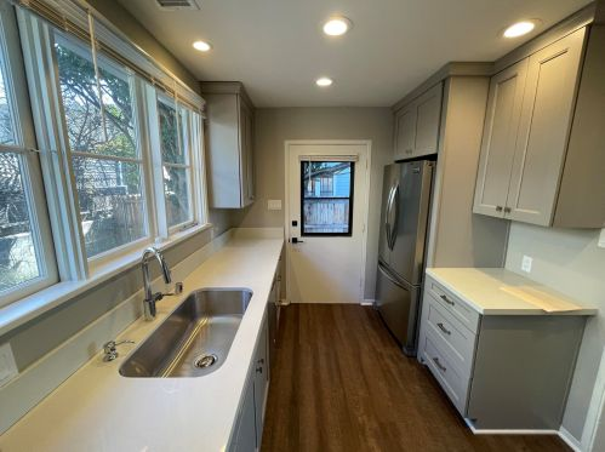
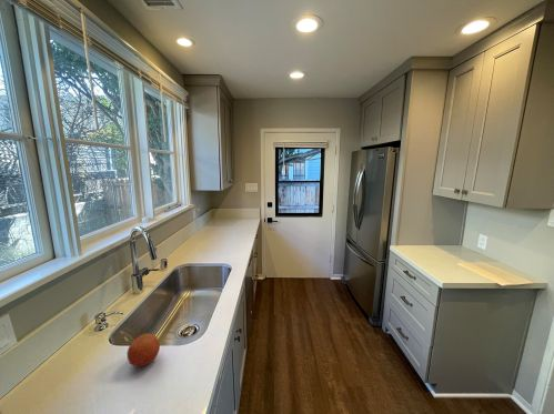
+ fruit (143, 349)
